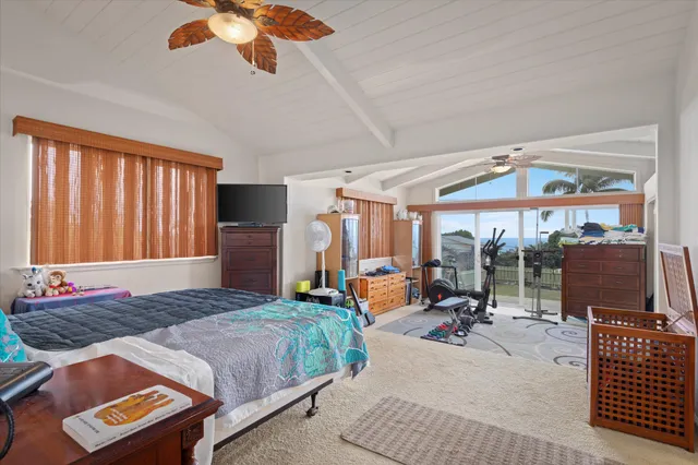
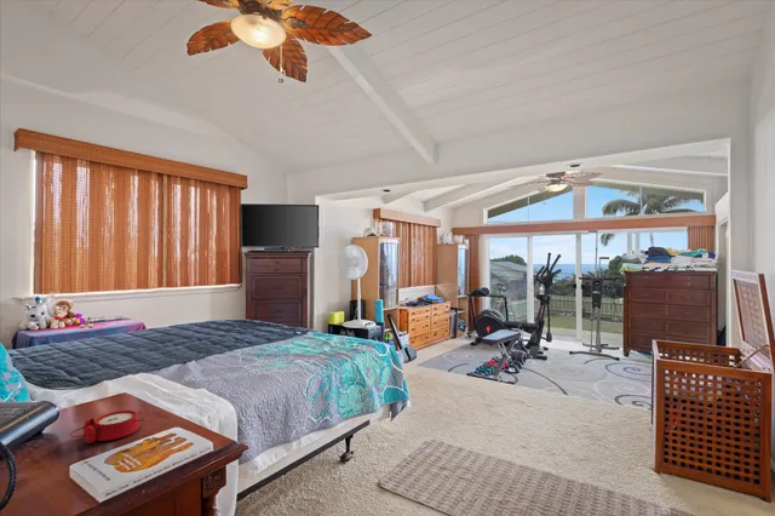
+ alarm clock (108, 426)
